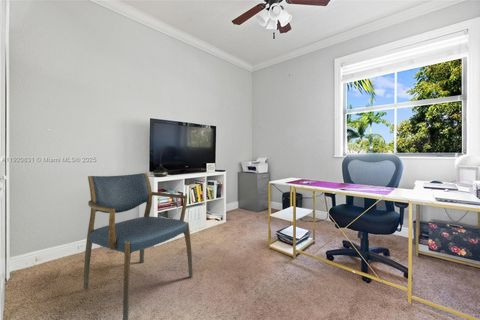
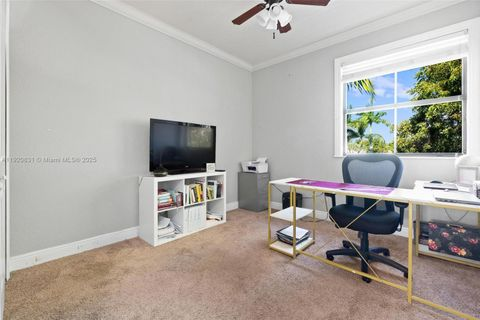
- armchair (140, 230)
